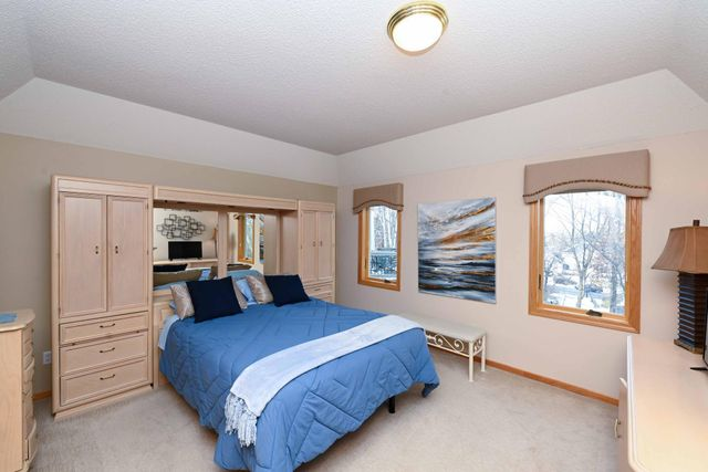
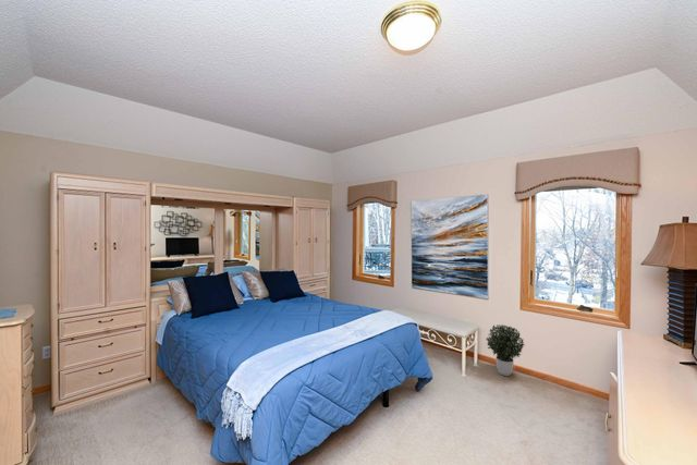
+ potted plant (504, 350)
